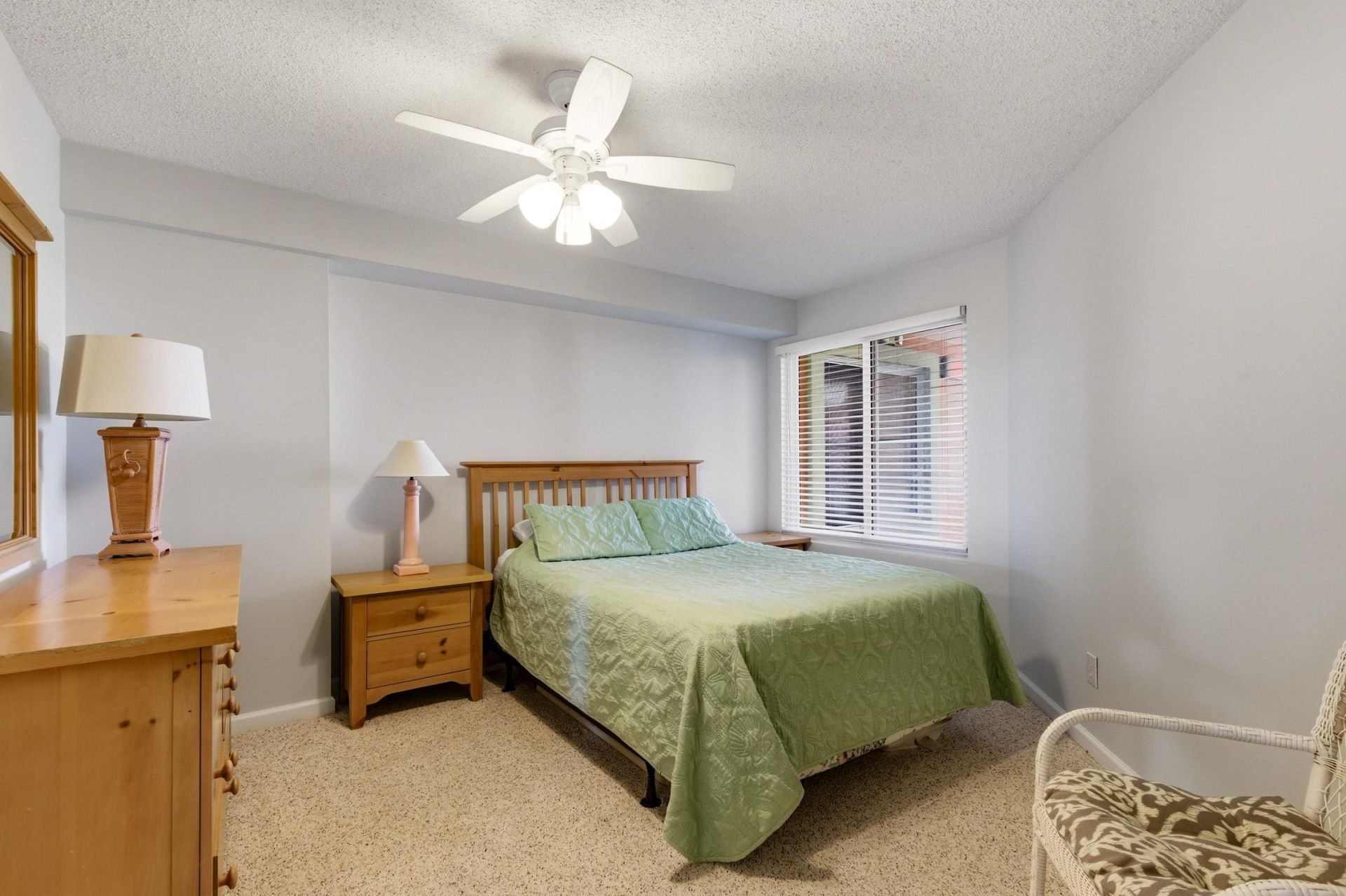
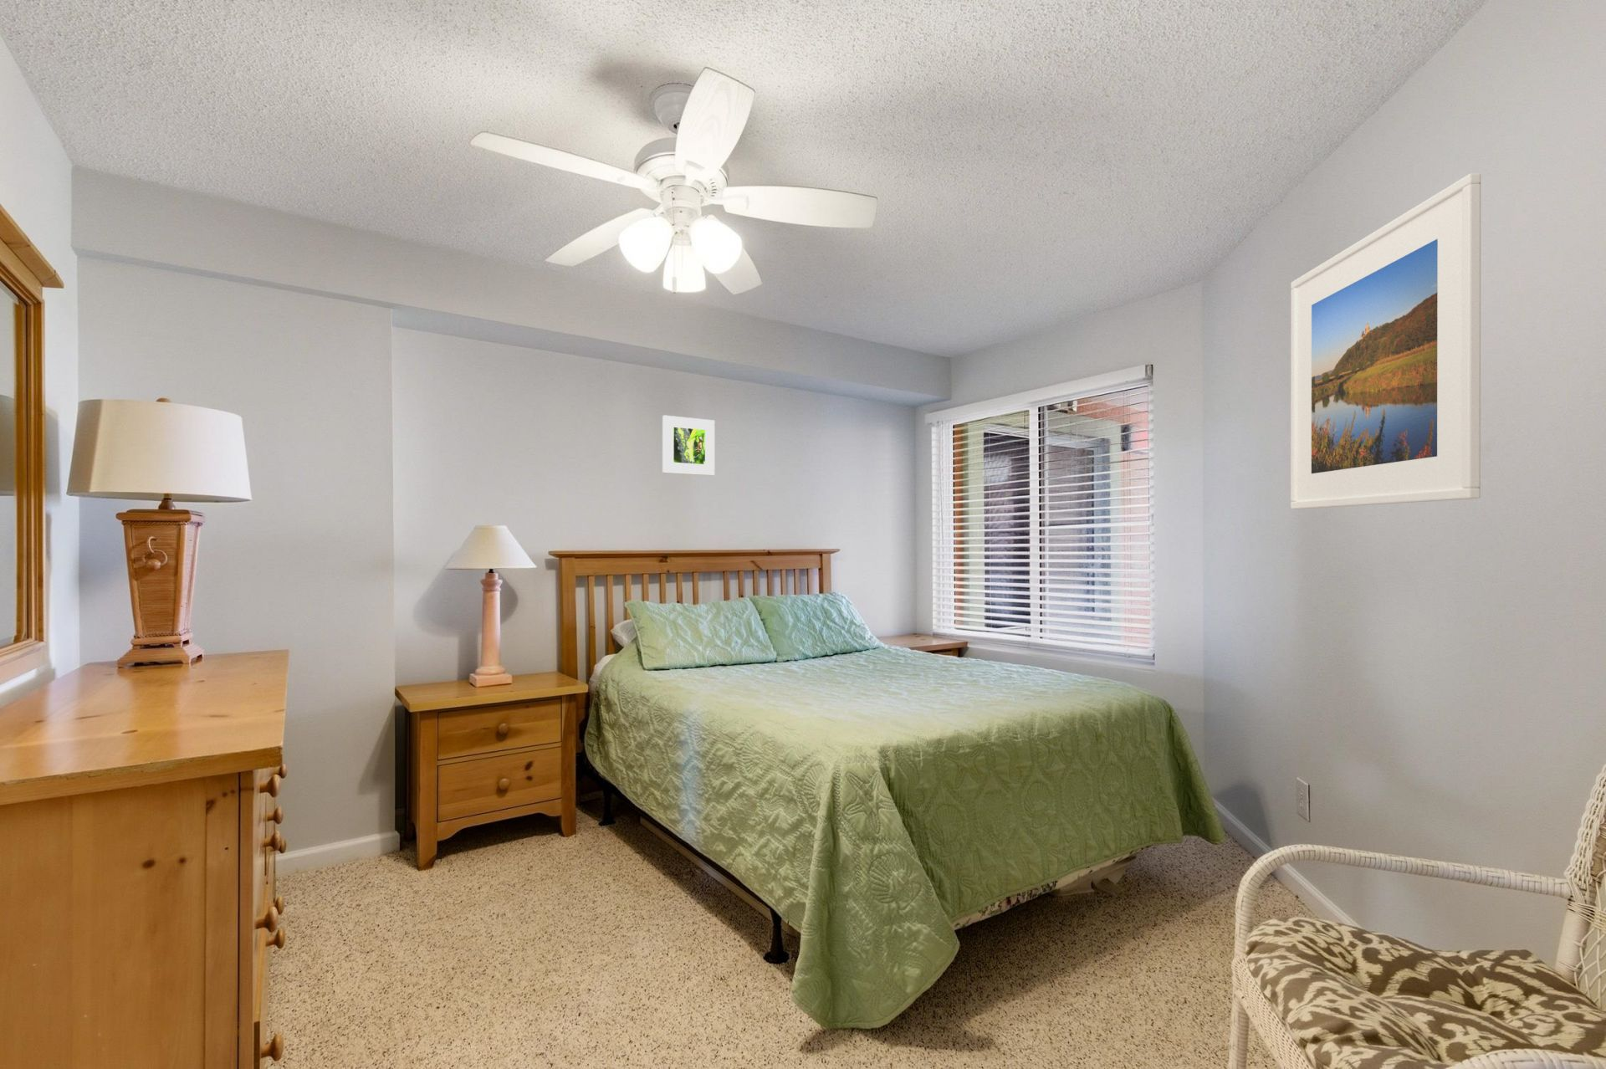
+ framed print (688, 446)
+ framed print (1369, 371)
